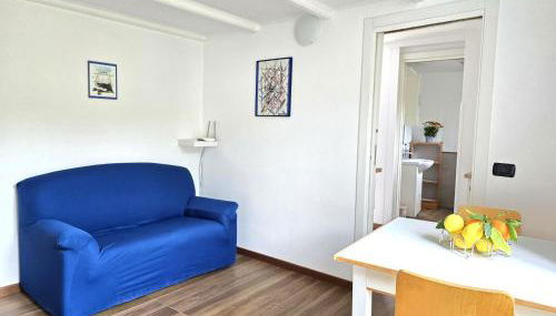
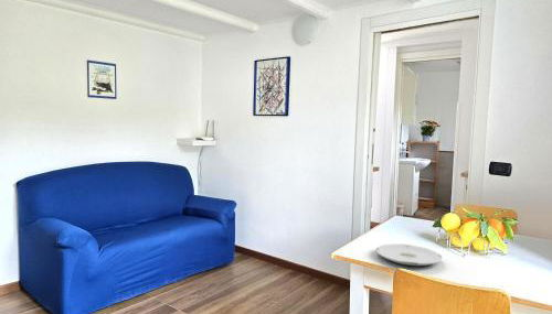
+ plate (407, 255)
